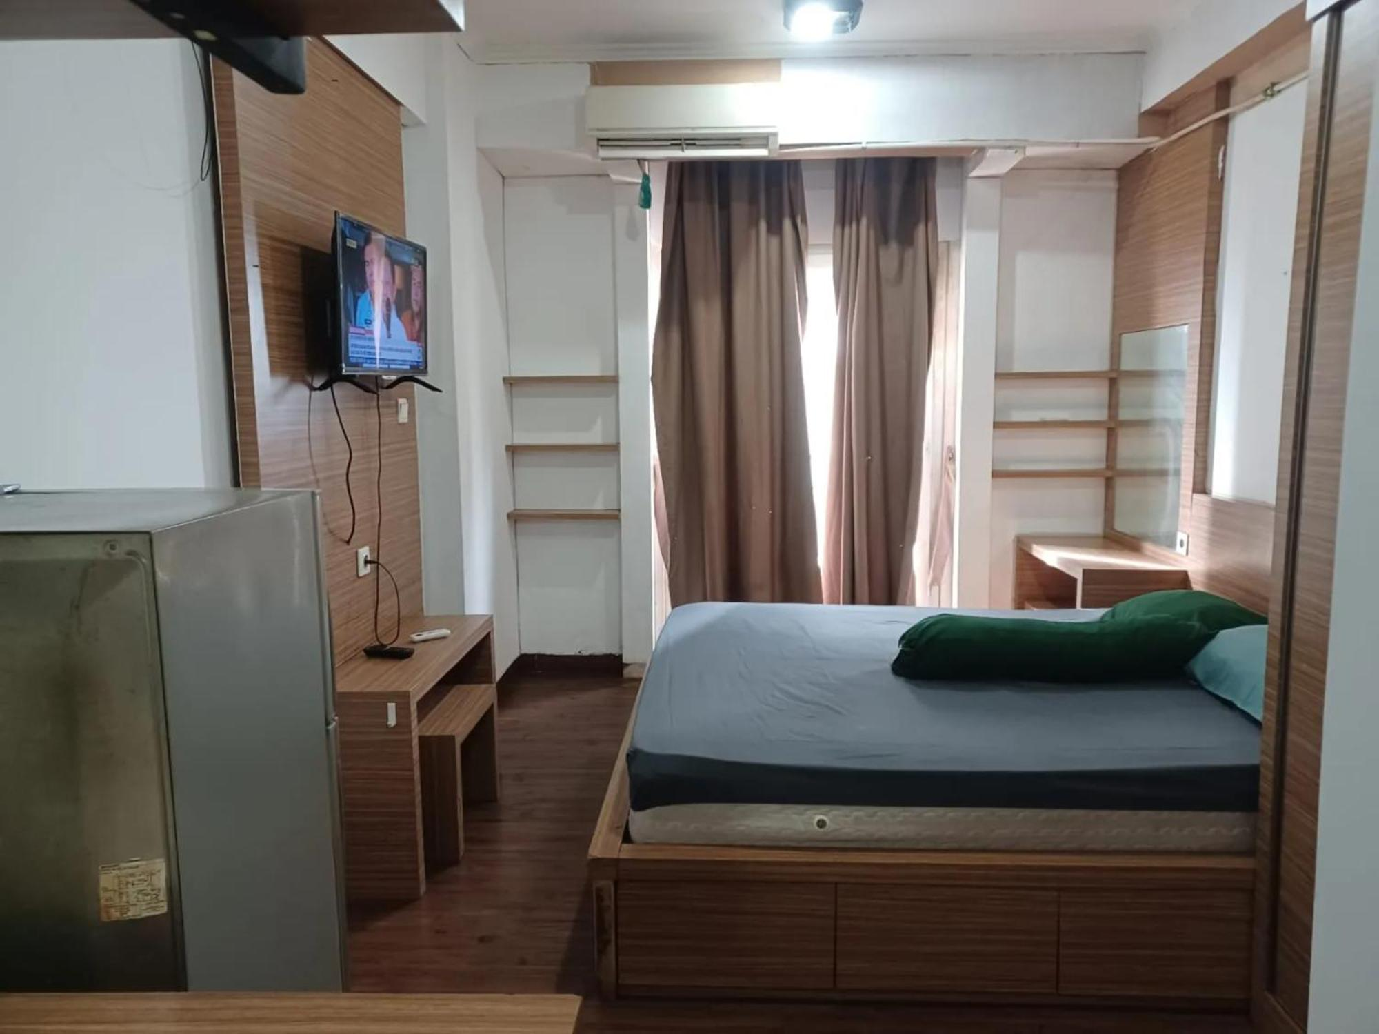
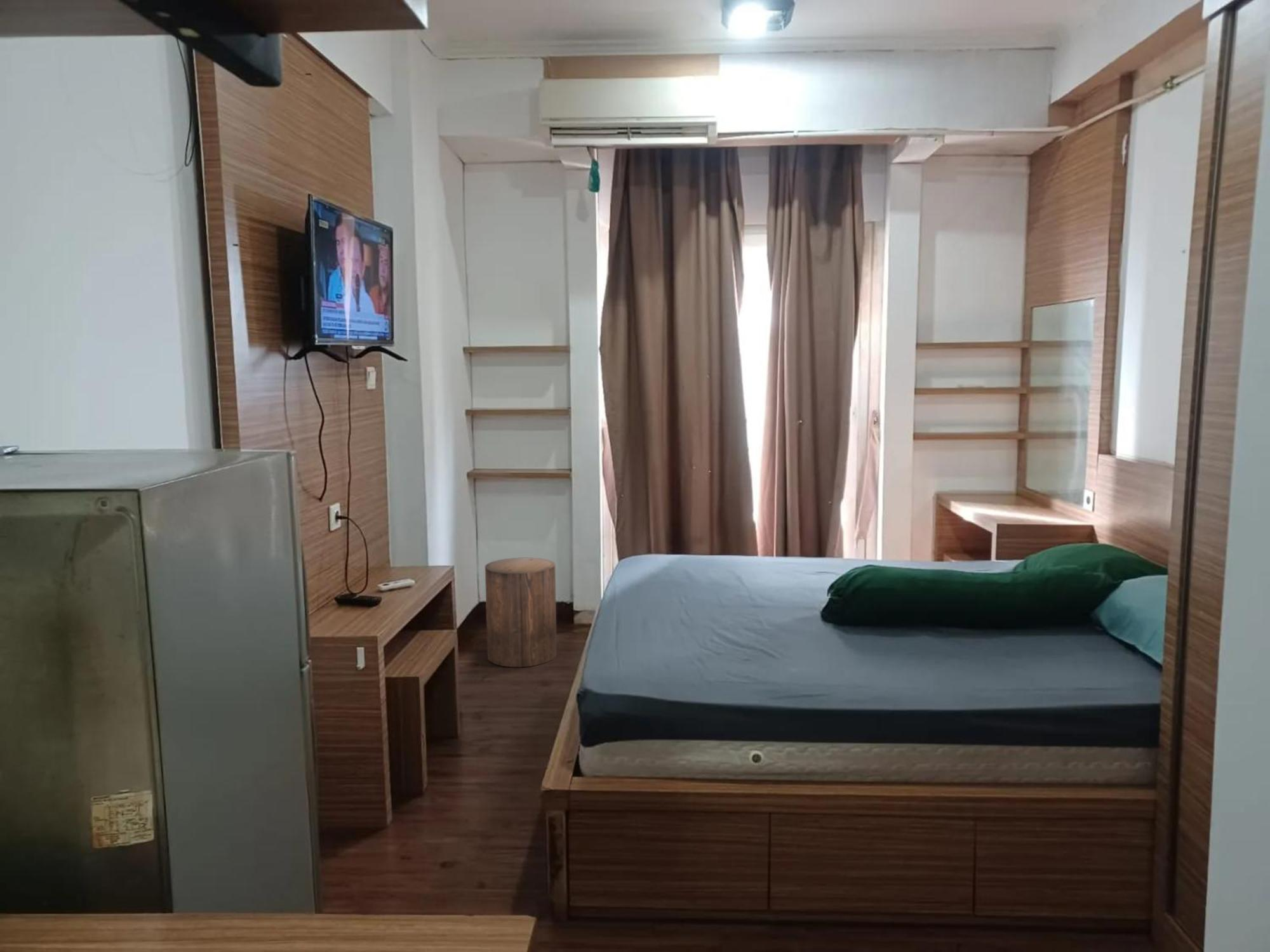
+ stool (521, 610)
